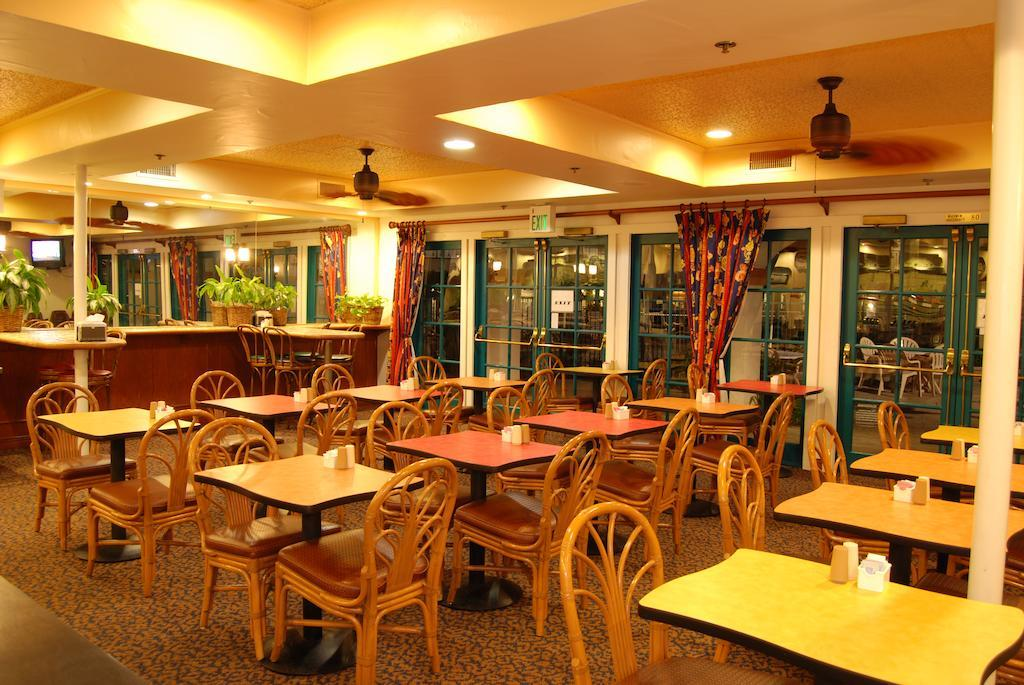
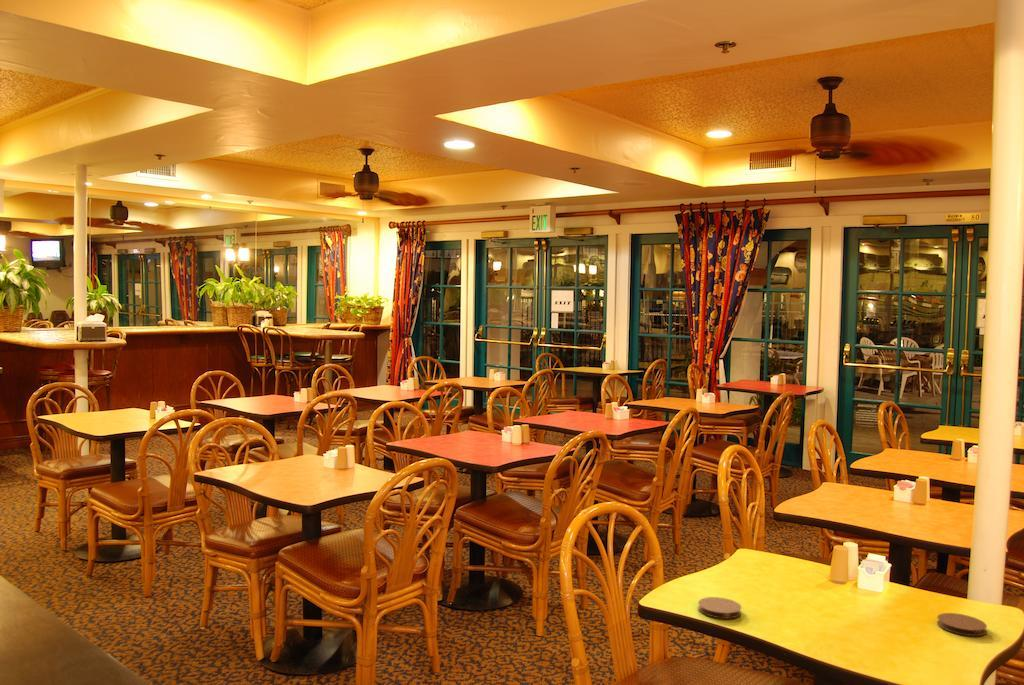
+ coaster (961, 624)
+ coaster (719, 607)
